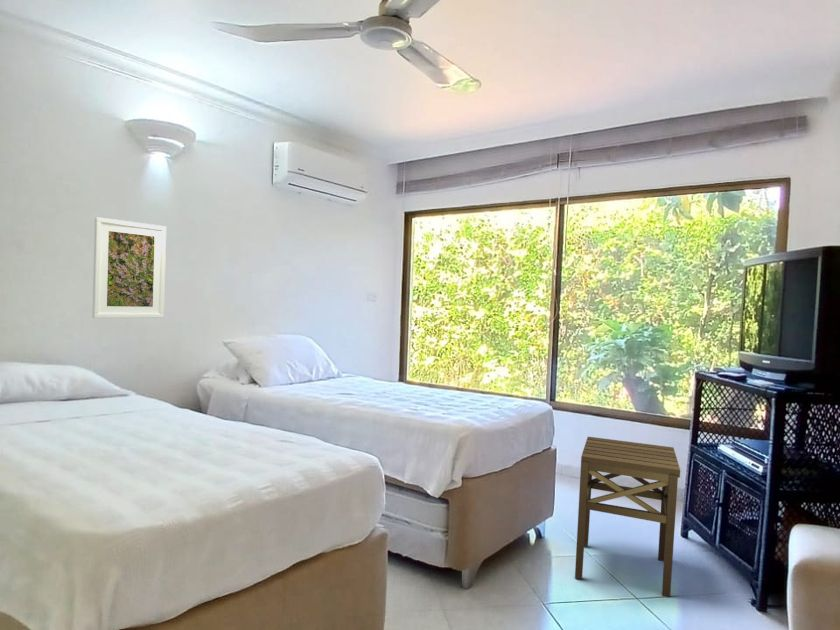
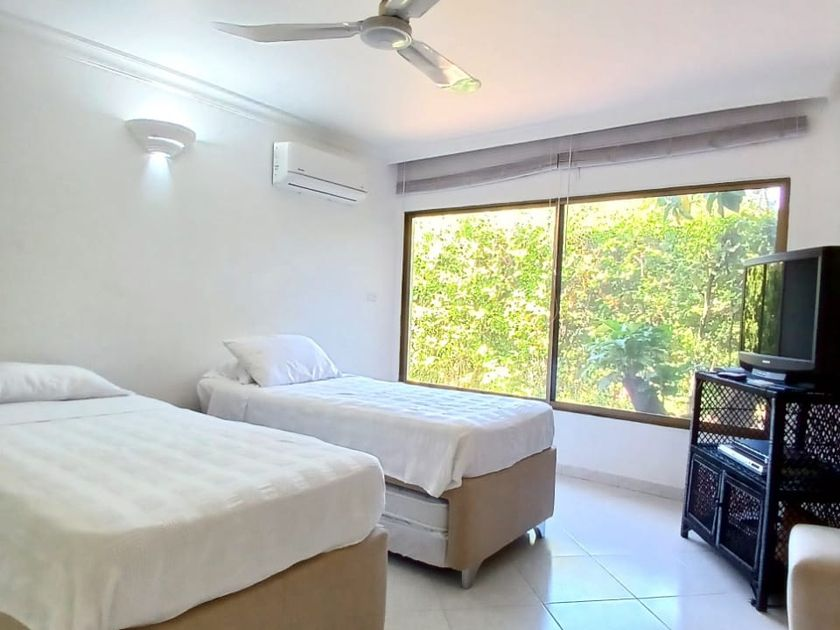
- side table (625, 510)
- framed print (131, 270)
